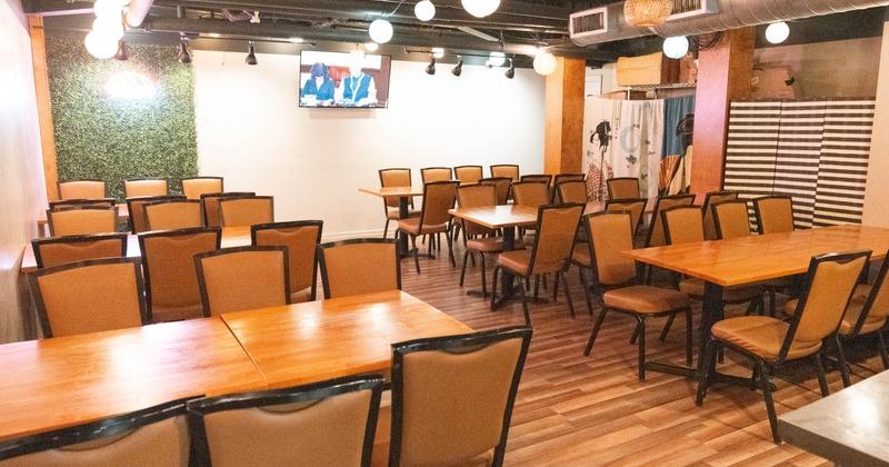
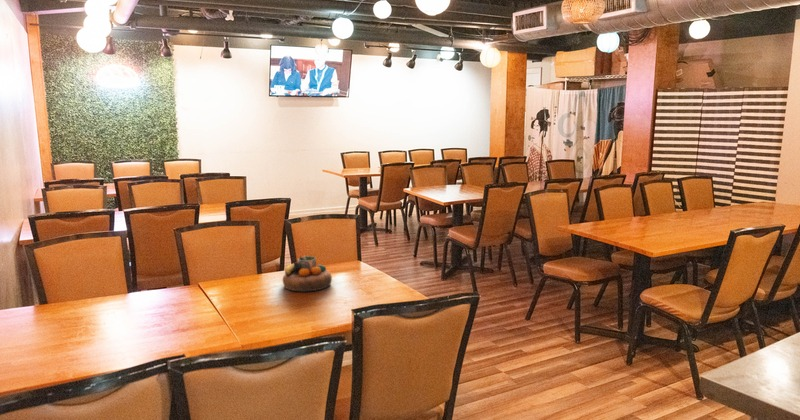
+ decorative bowl (307, 270)
